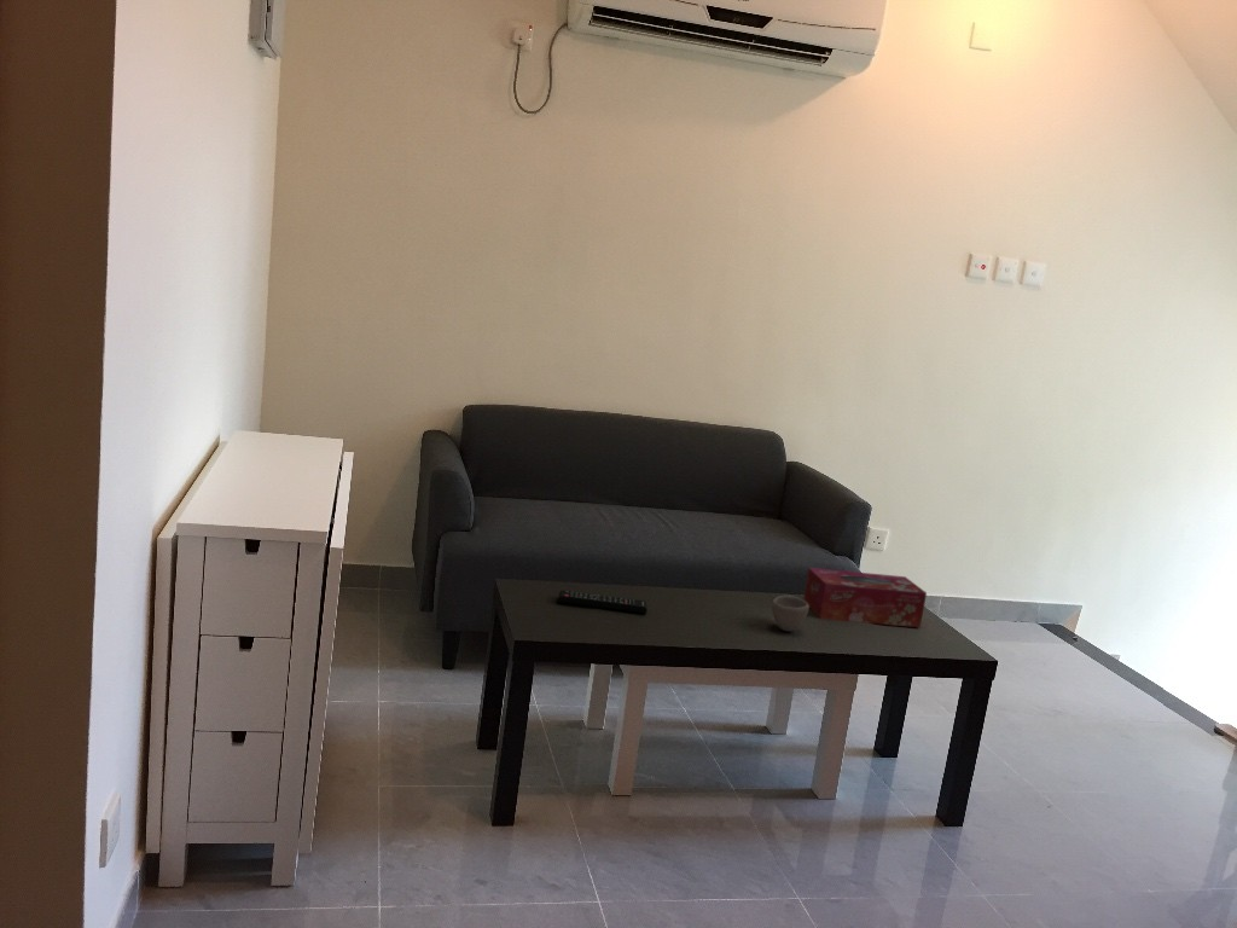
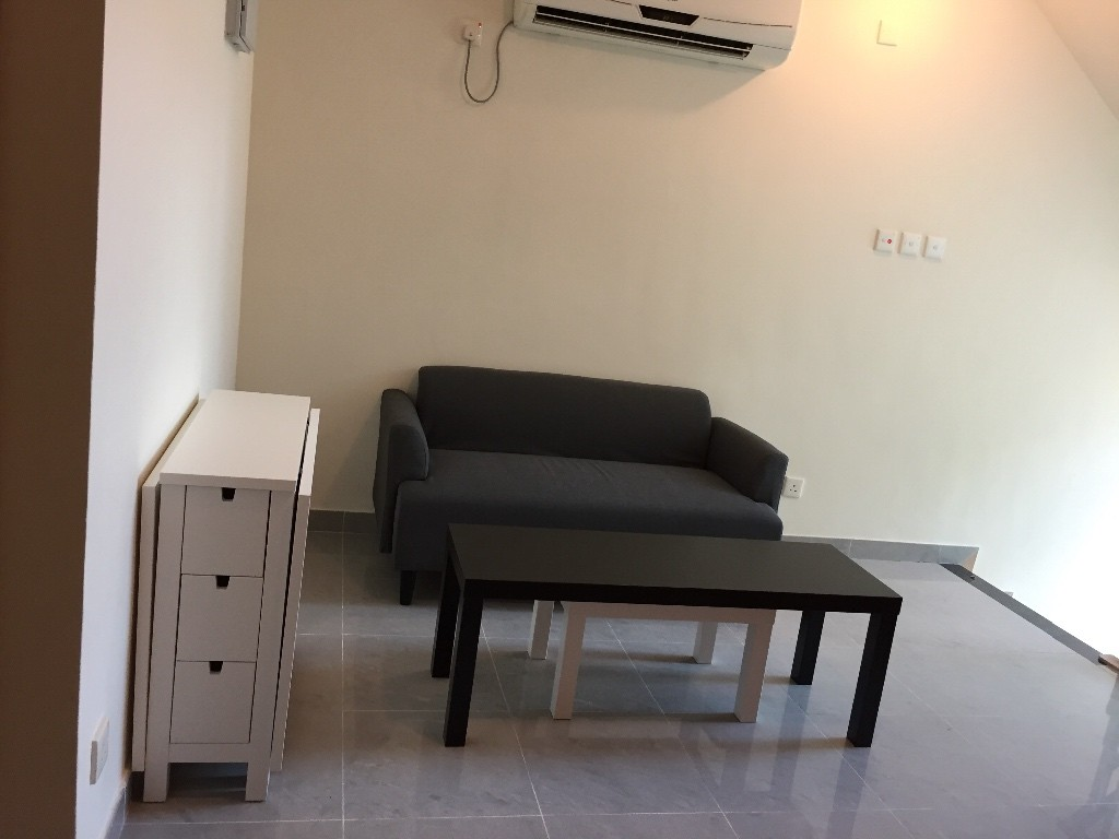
- remote control (602, 602)
- tissue box (864, 597)
- cup (786, 613)
